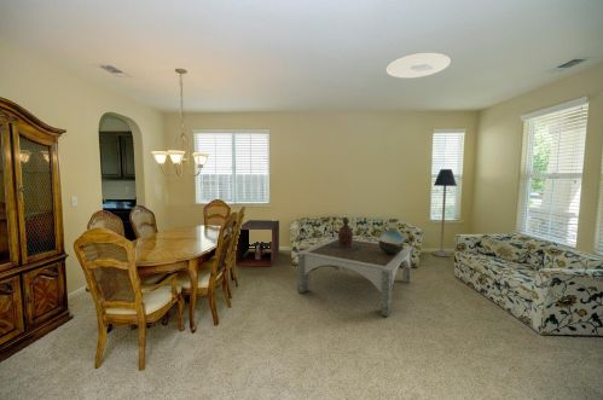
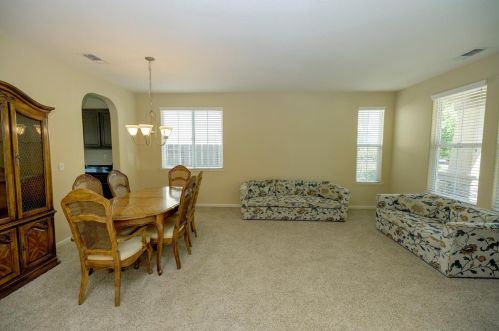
- storage cabinet (257, 242)
- ceiling light (417, 63)
- decorative globe (390, 242)
- floor lamp (443, 211)
- lantern (344, 231)
- coffee table (356, 268)
